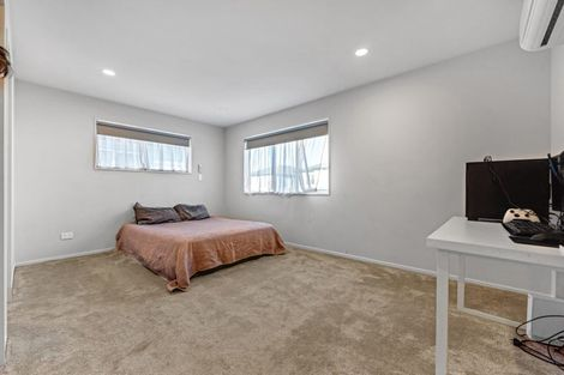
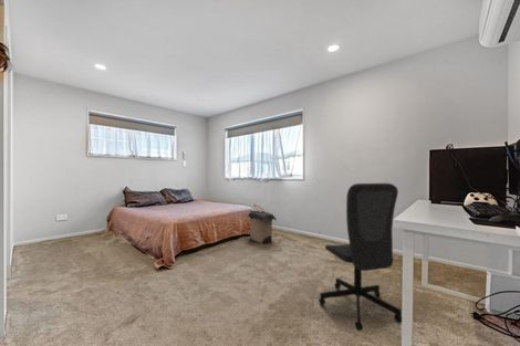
+ office chair (358, 244)
+ laundry hamper (261, 222)
